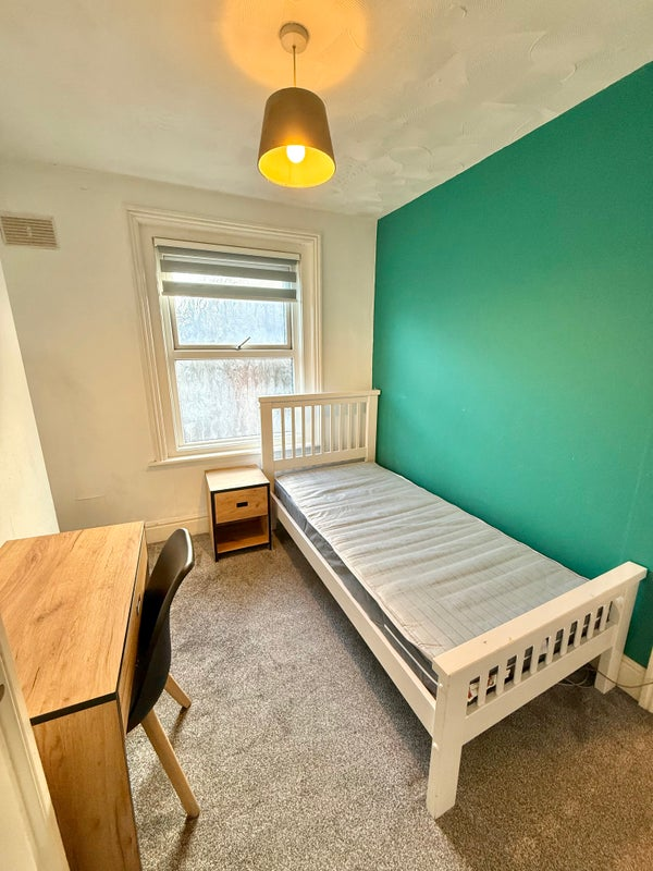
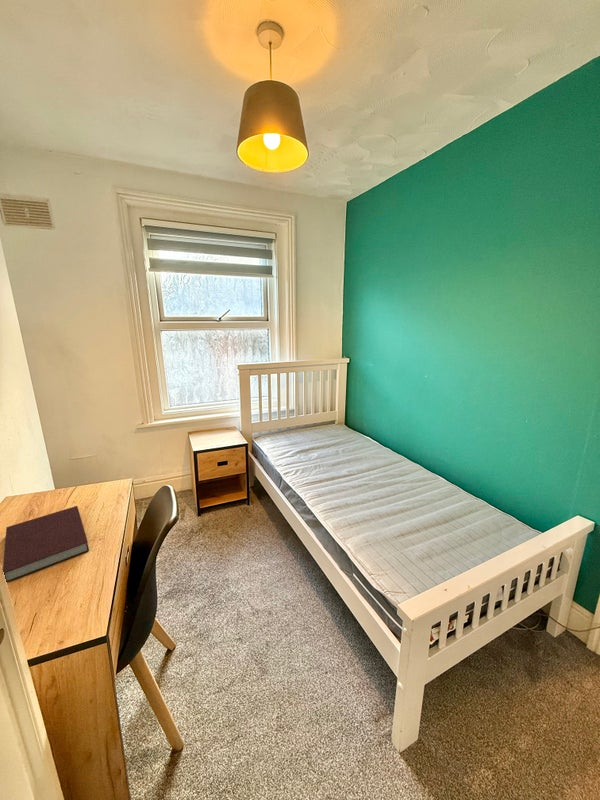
+ notebook (46, 538)
